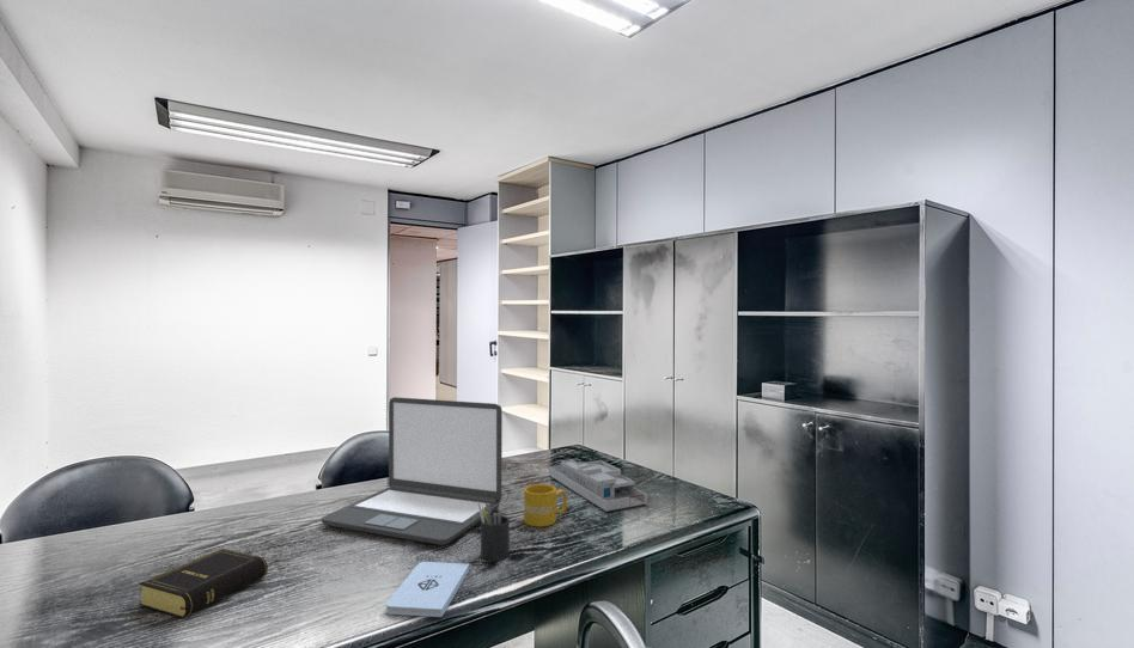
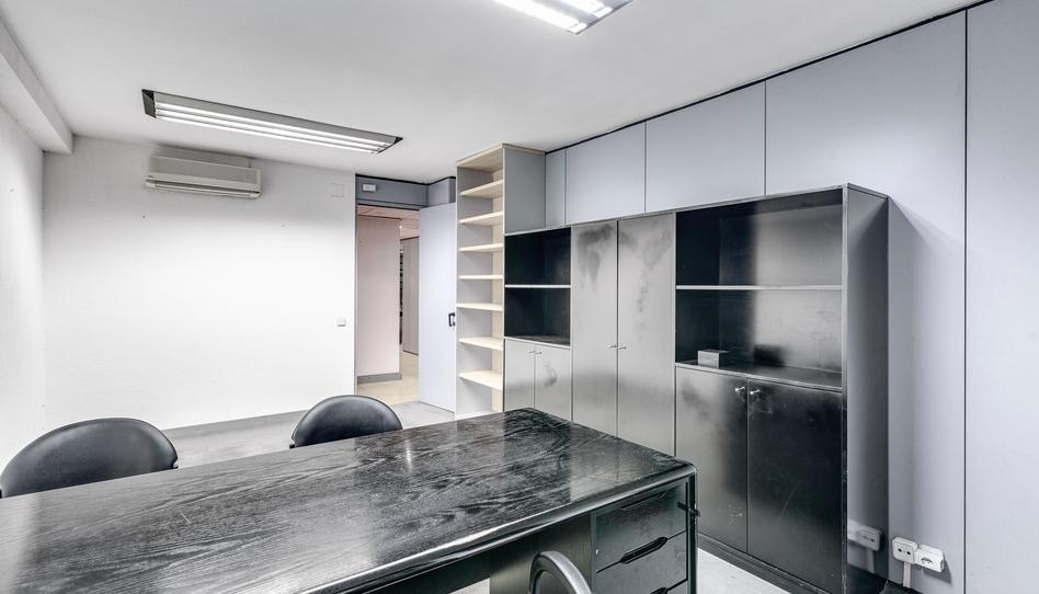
- pen holder (493, 526)
- desk organizer (593, 476)
- notepad (429, 586)
- book (209, 579)
- laptop (415, 461)
- mug (545, 503)
